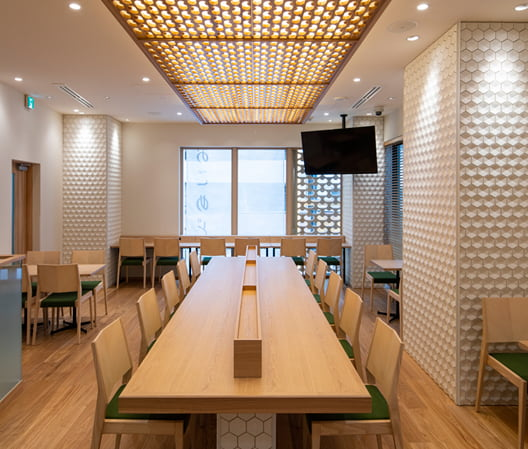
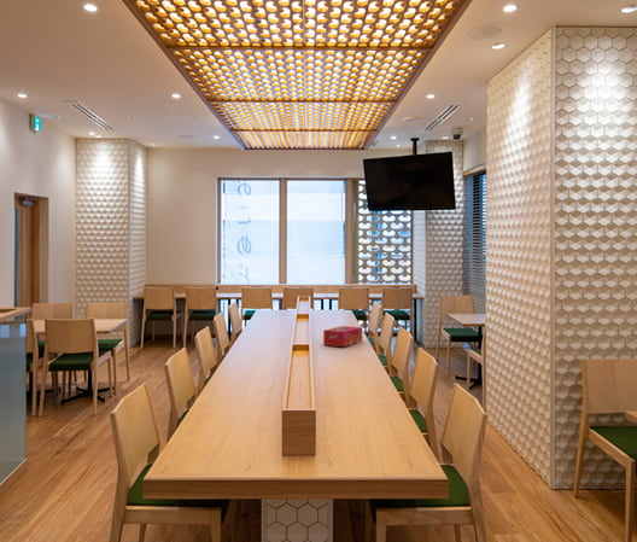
+ tissue box (343, 336)
